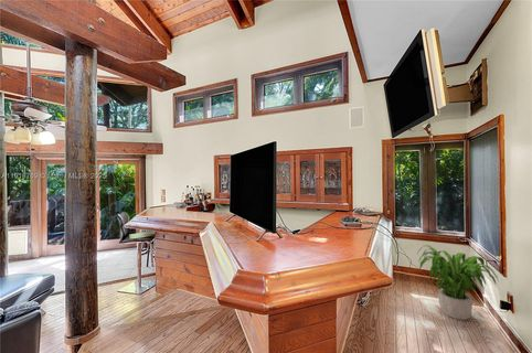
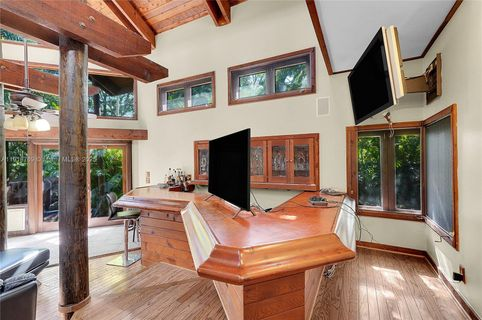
- potted plant (454, 284)
